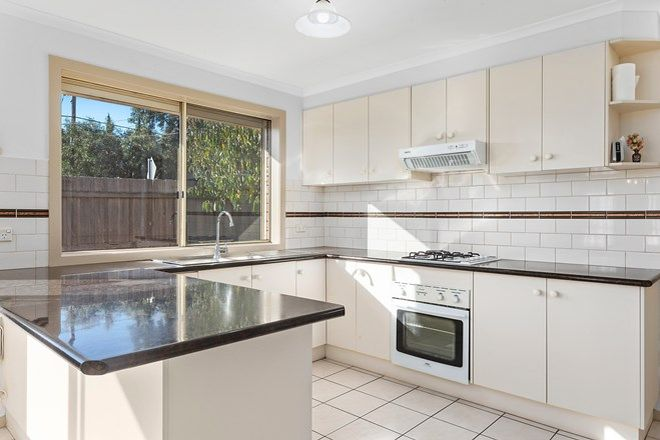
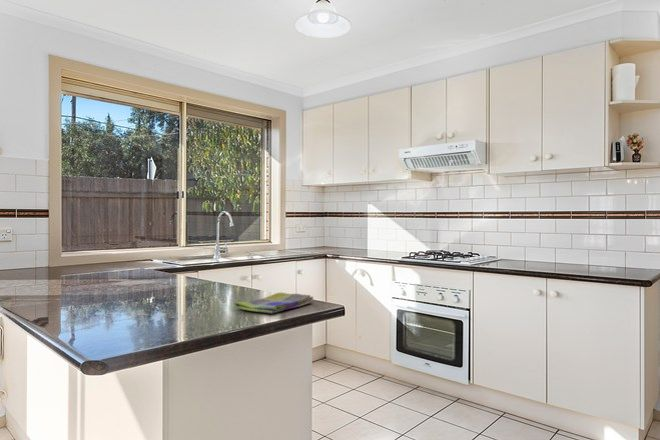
+ dish towel (275, 301)
